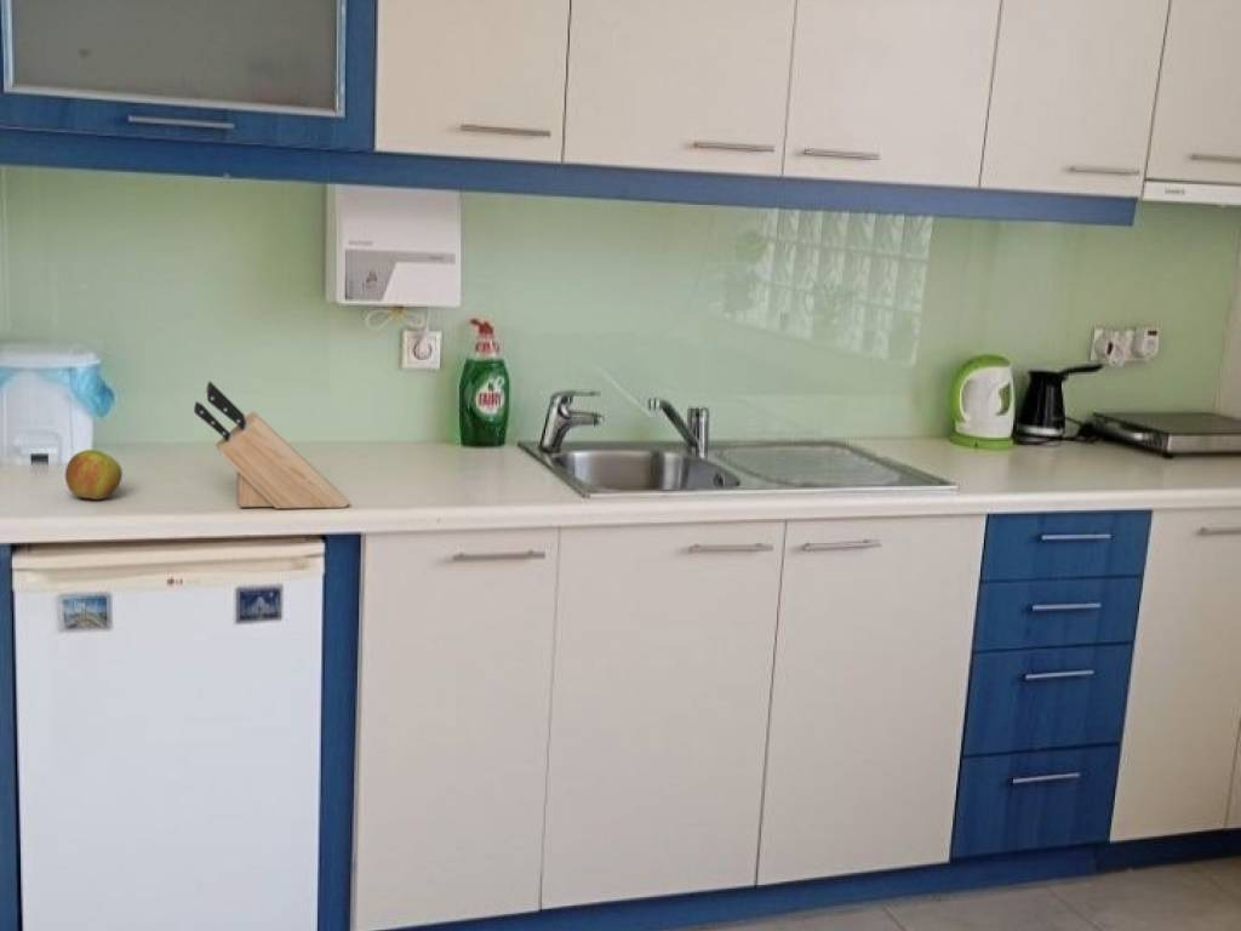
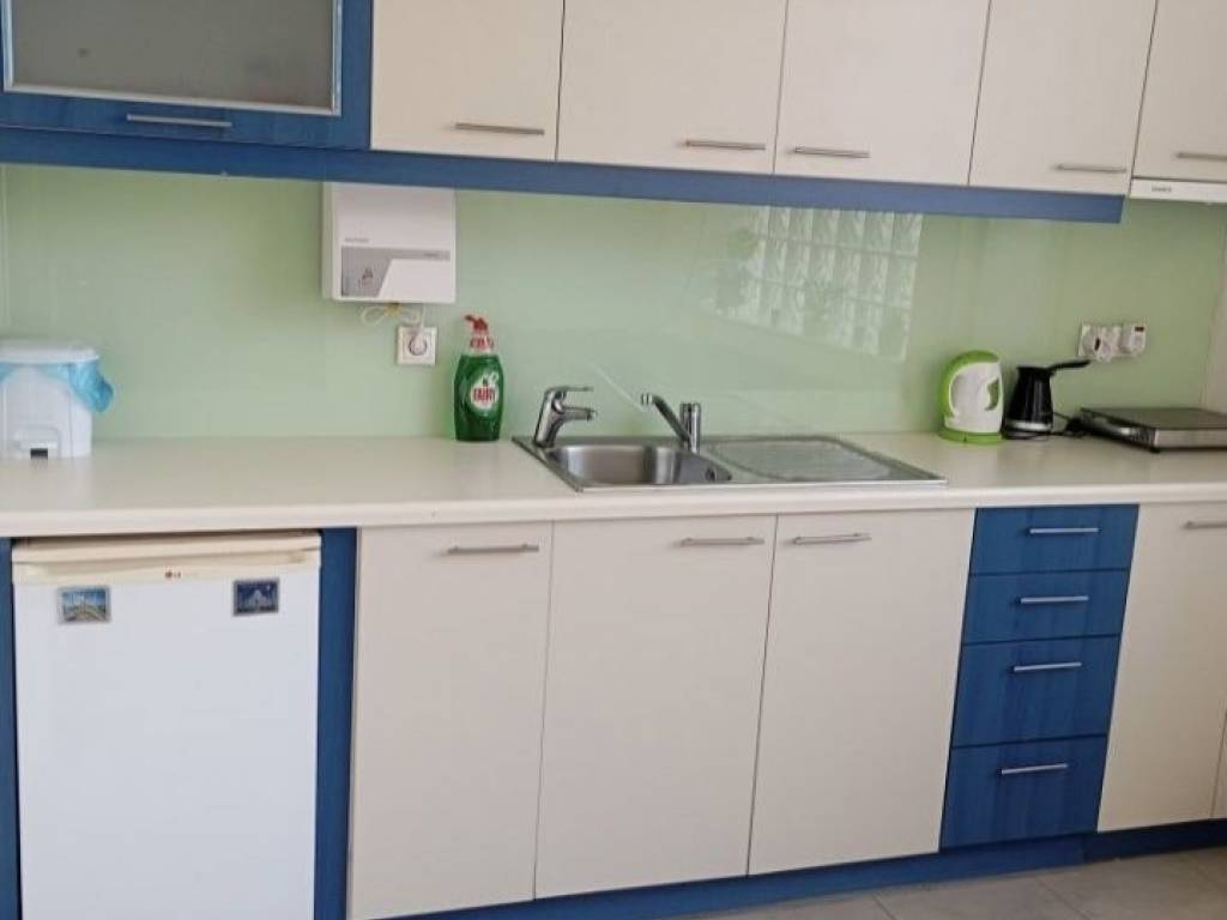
- apple (93, 474)
- knife block (271, 444)
